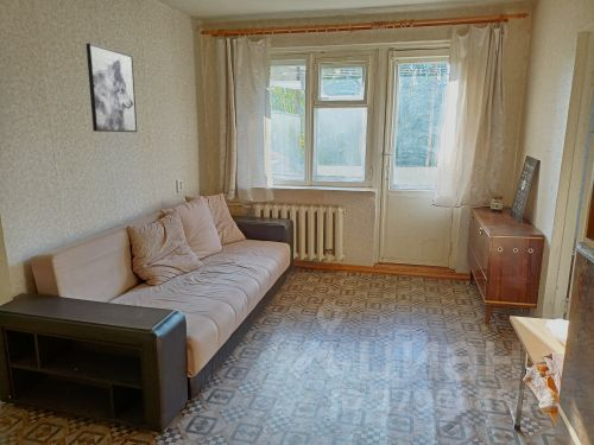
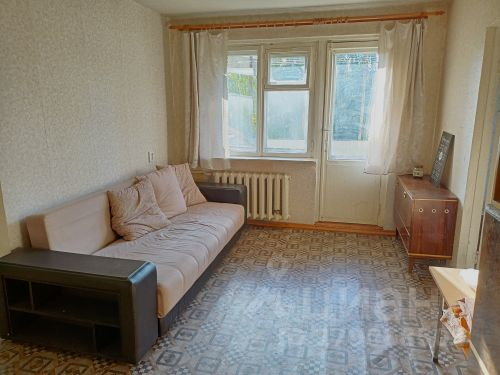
- wall art (113, 91)
